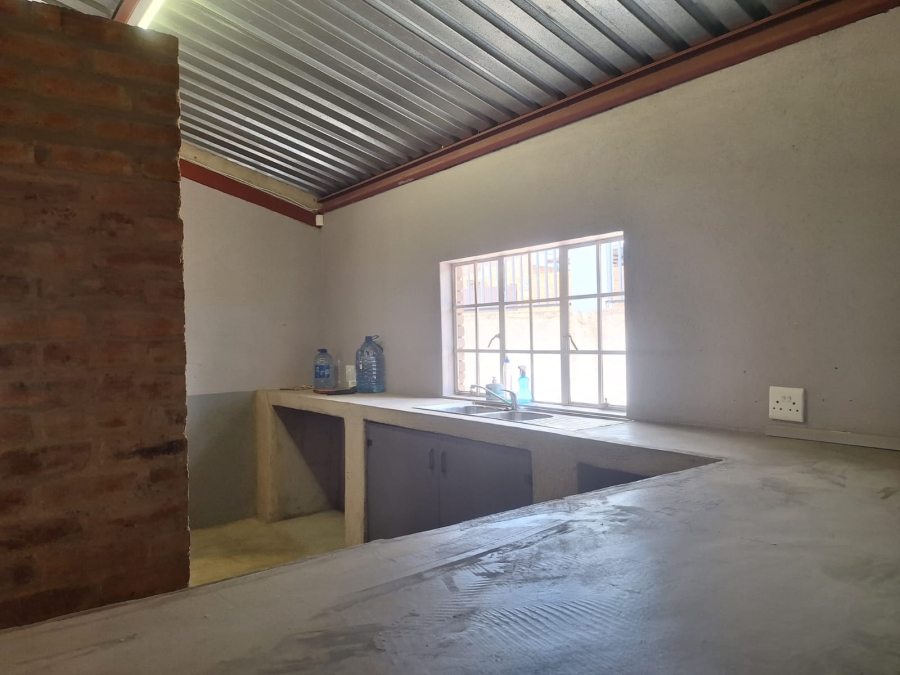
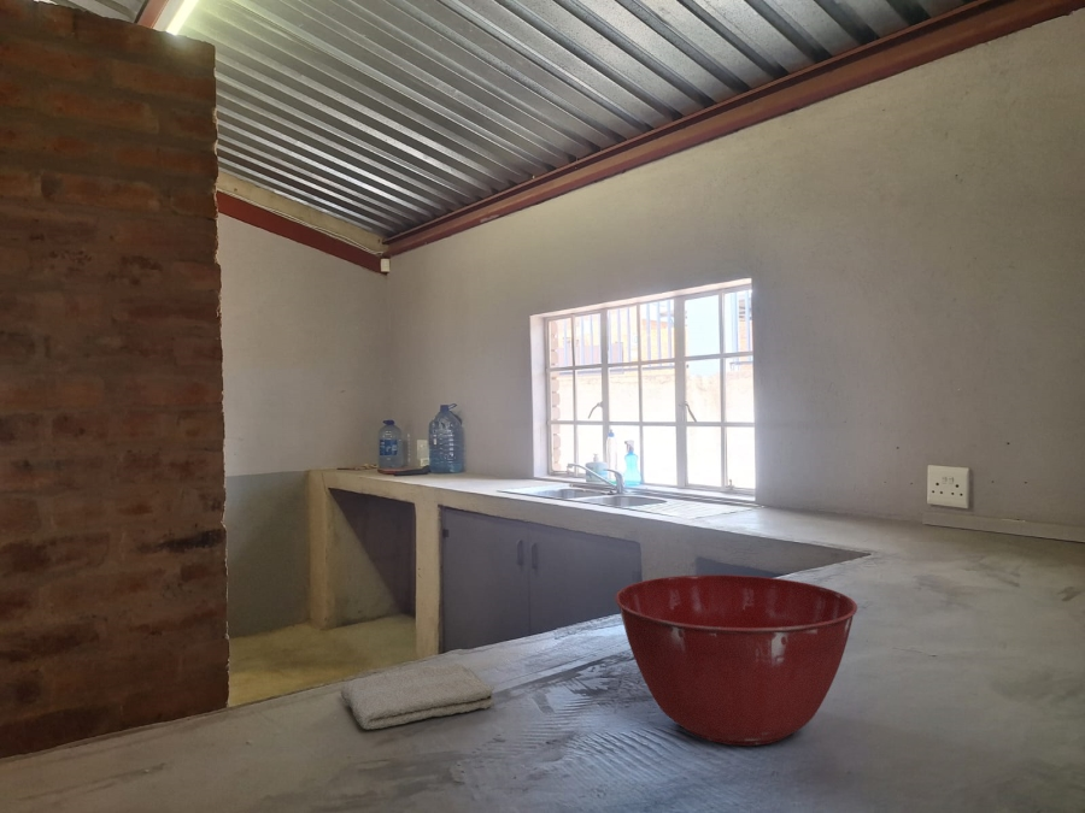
+ washcloth (418, 693)
+ mixing bowl (732, 658)
